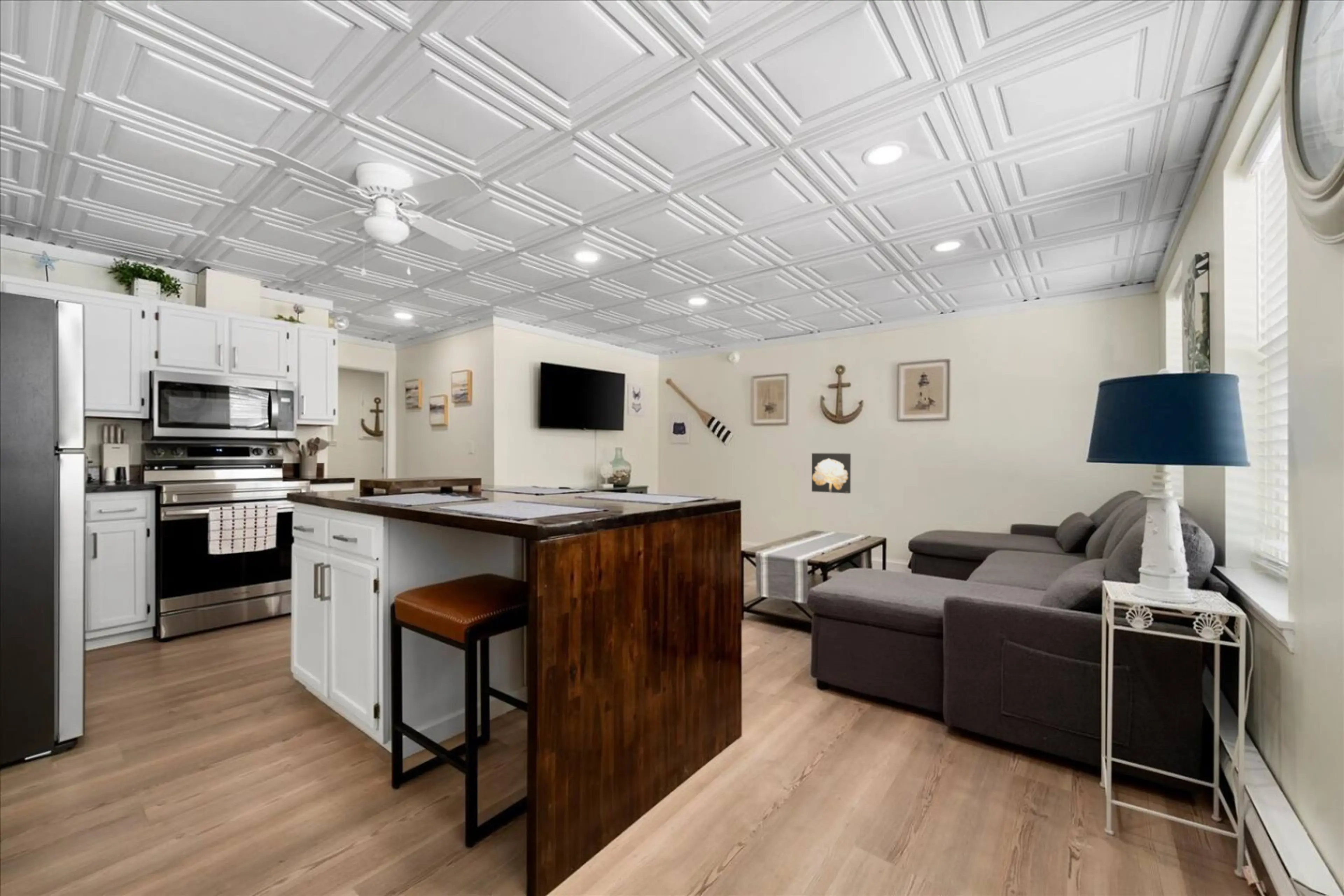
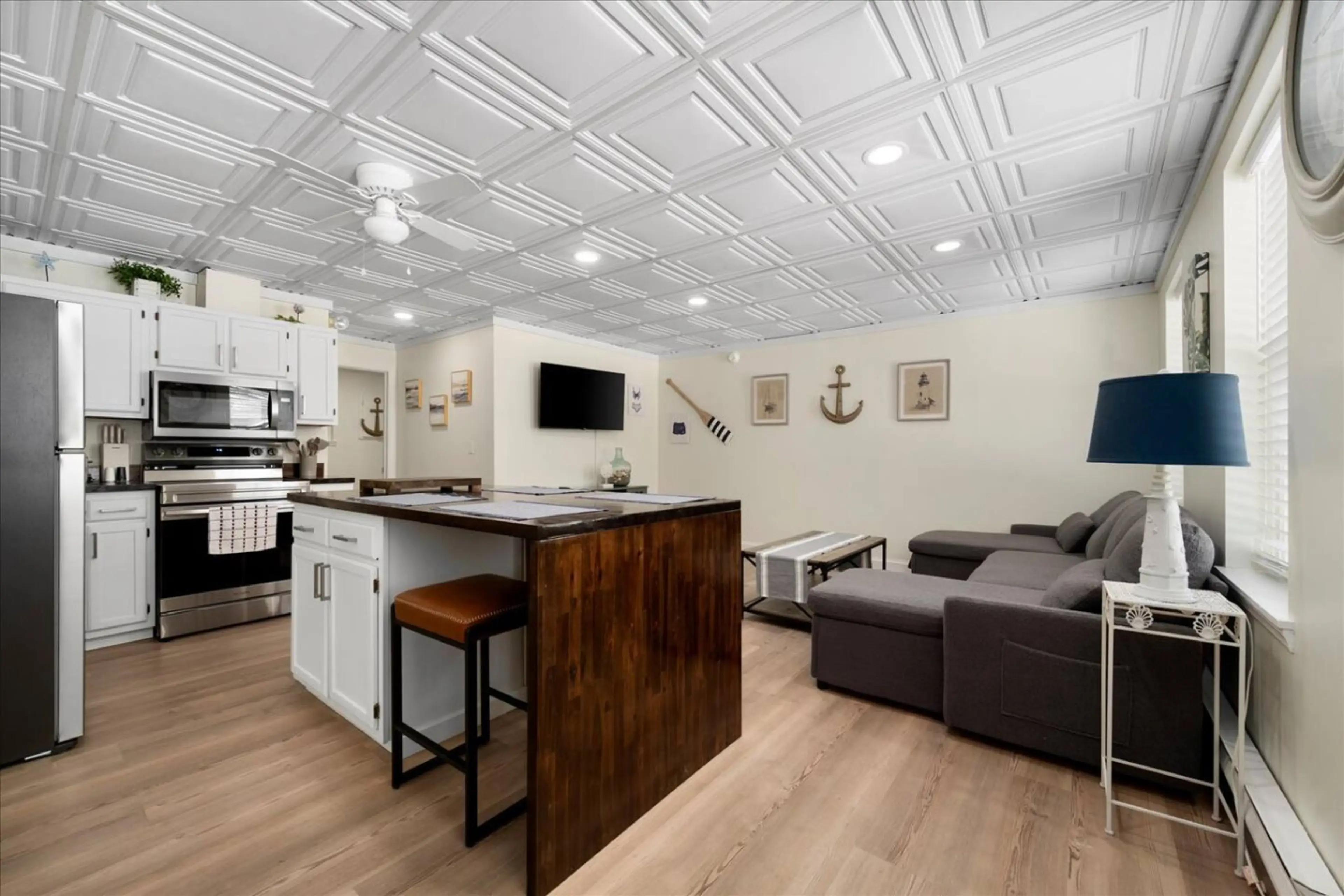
- wall art (831, 473)
